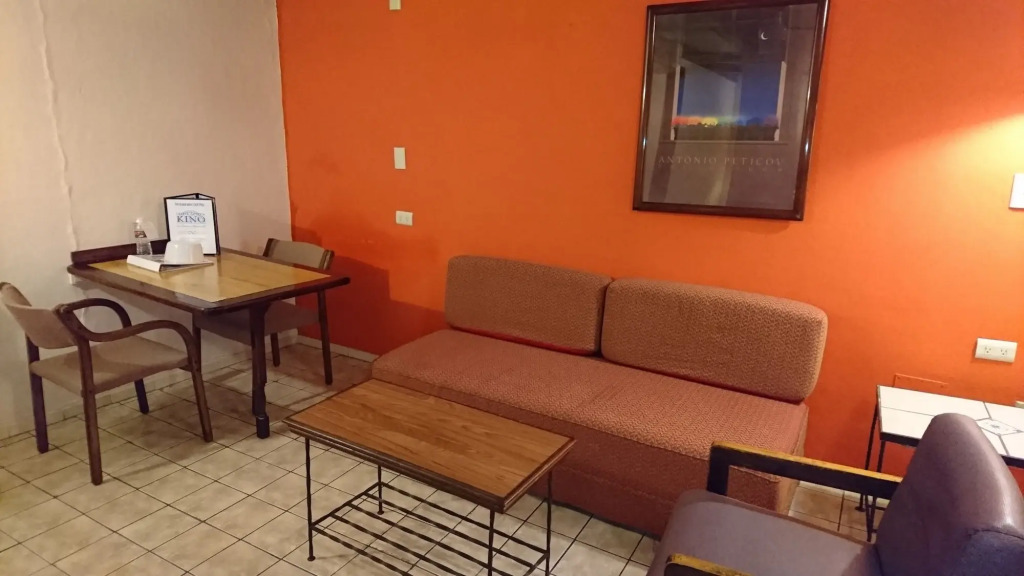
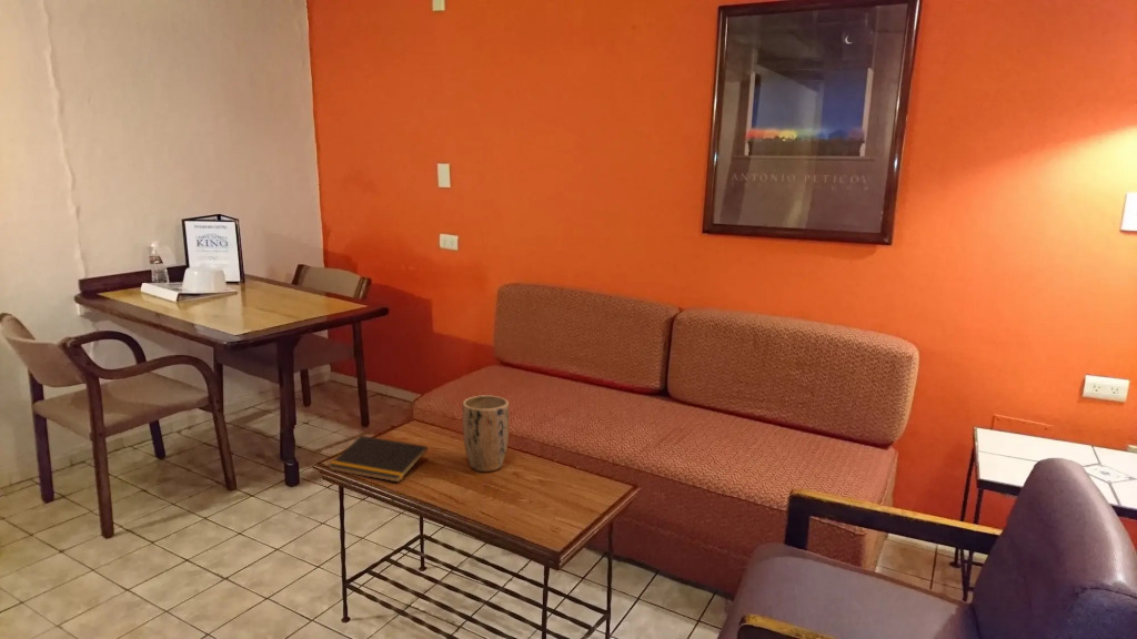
+ plant pot (485, 434)
+ notepad (379, 457)
